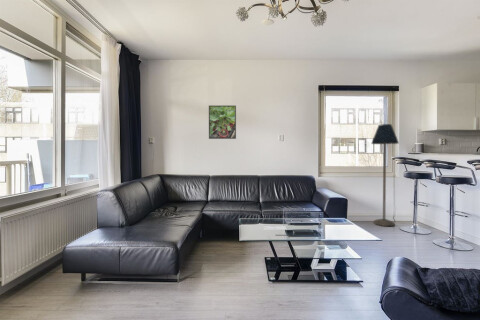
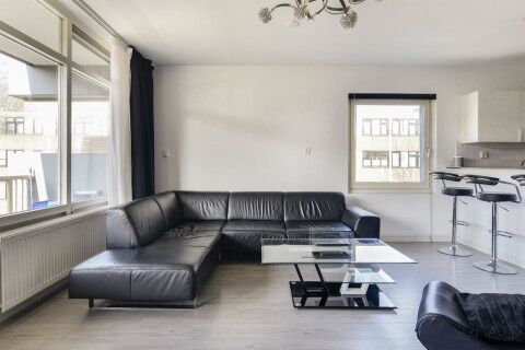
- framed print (222, 122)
- floor lamp (384, 174)
